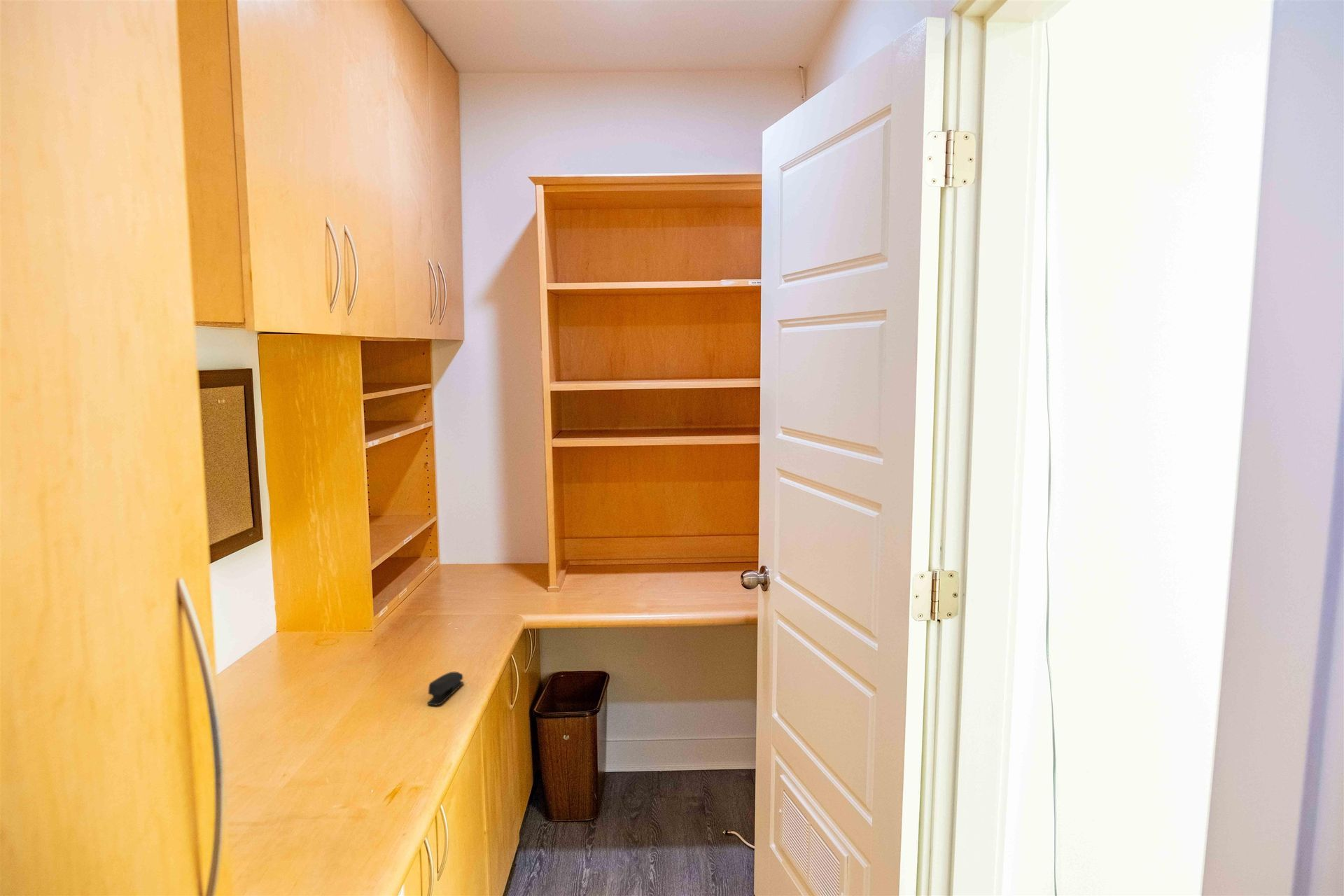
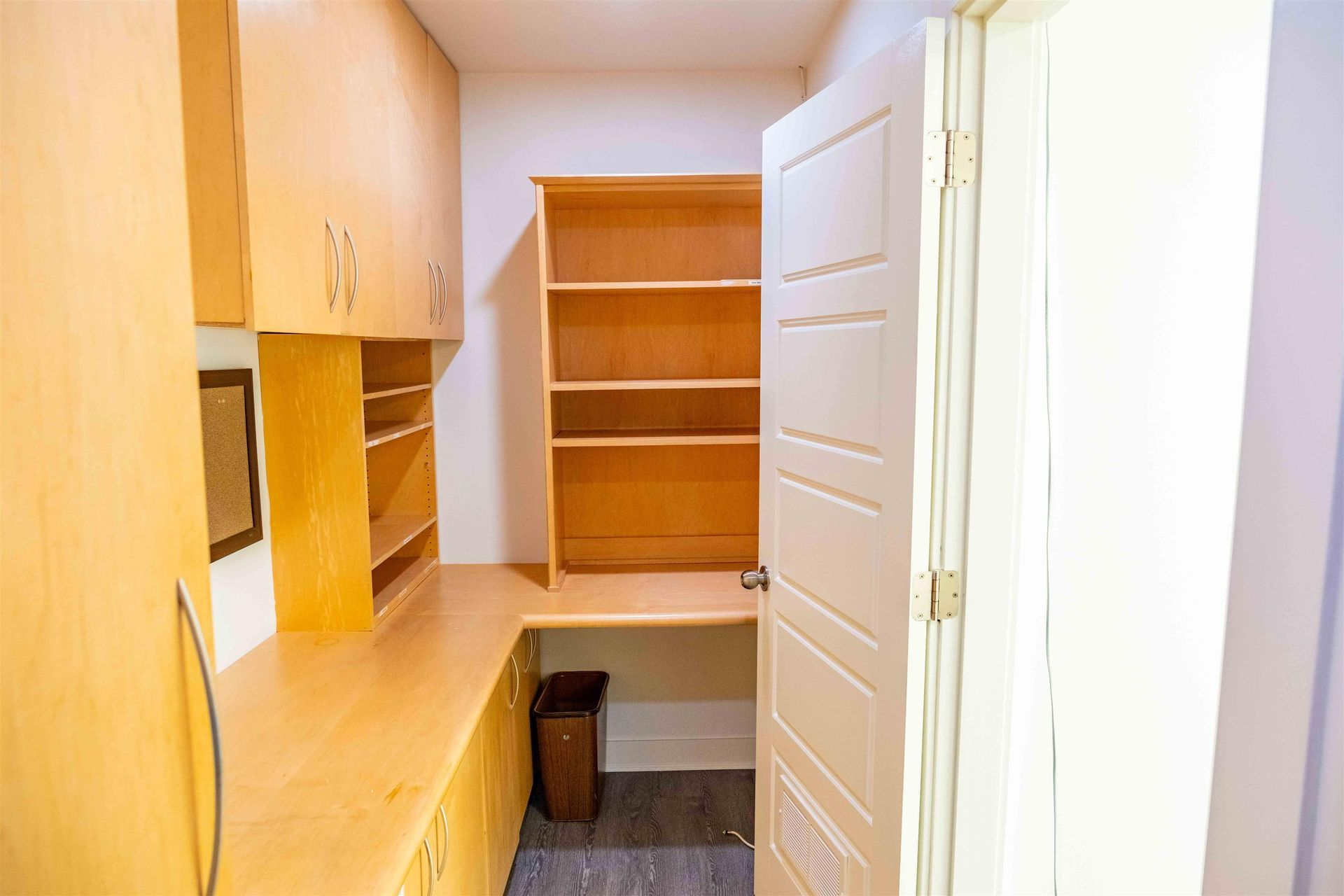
- stapler (446, 683)
